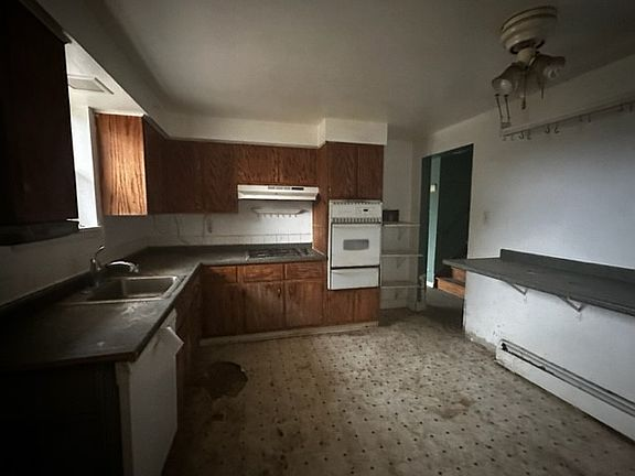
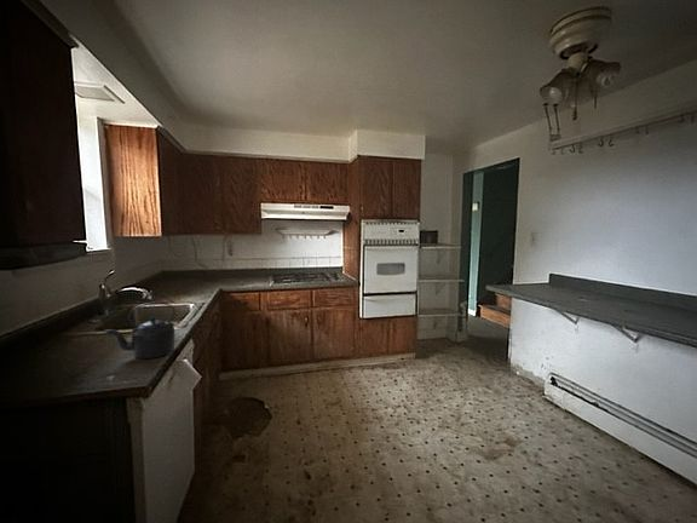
+ kettle (142, 329)
